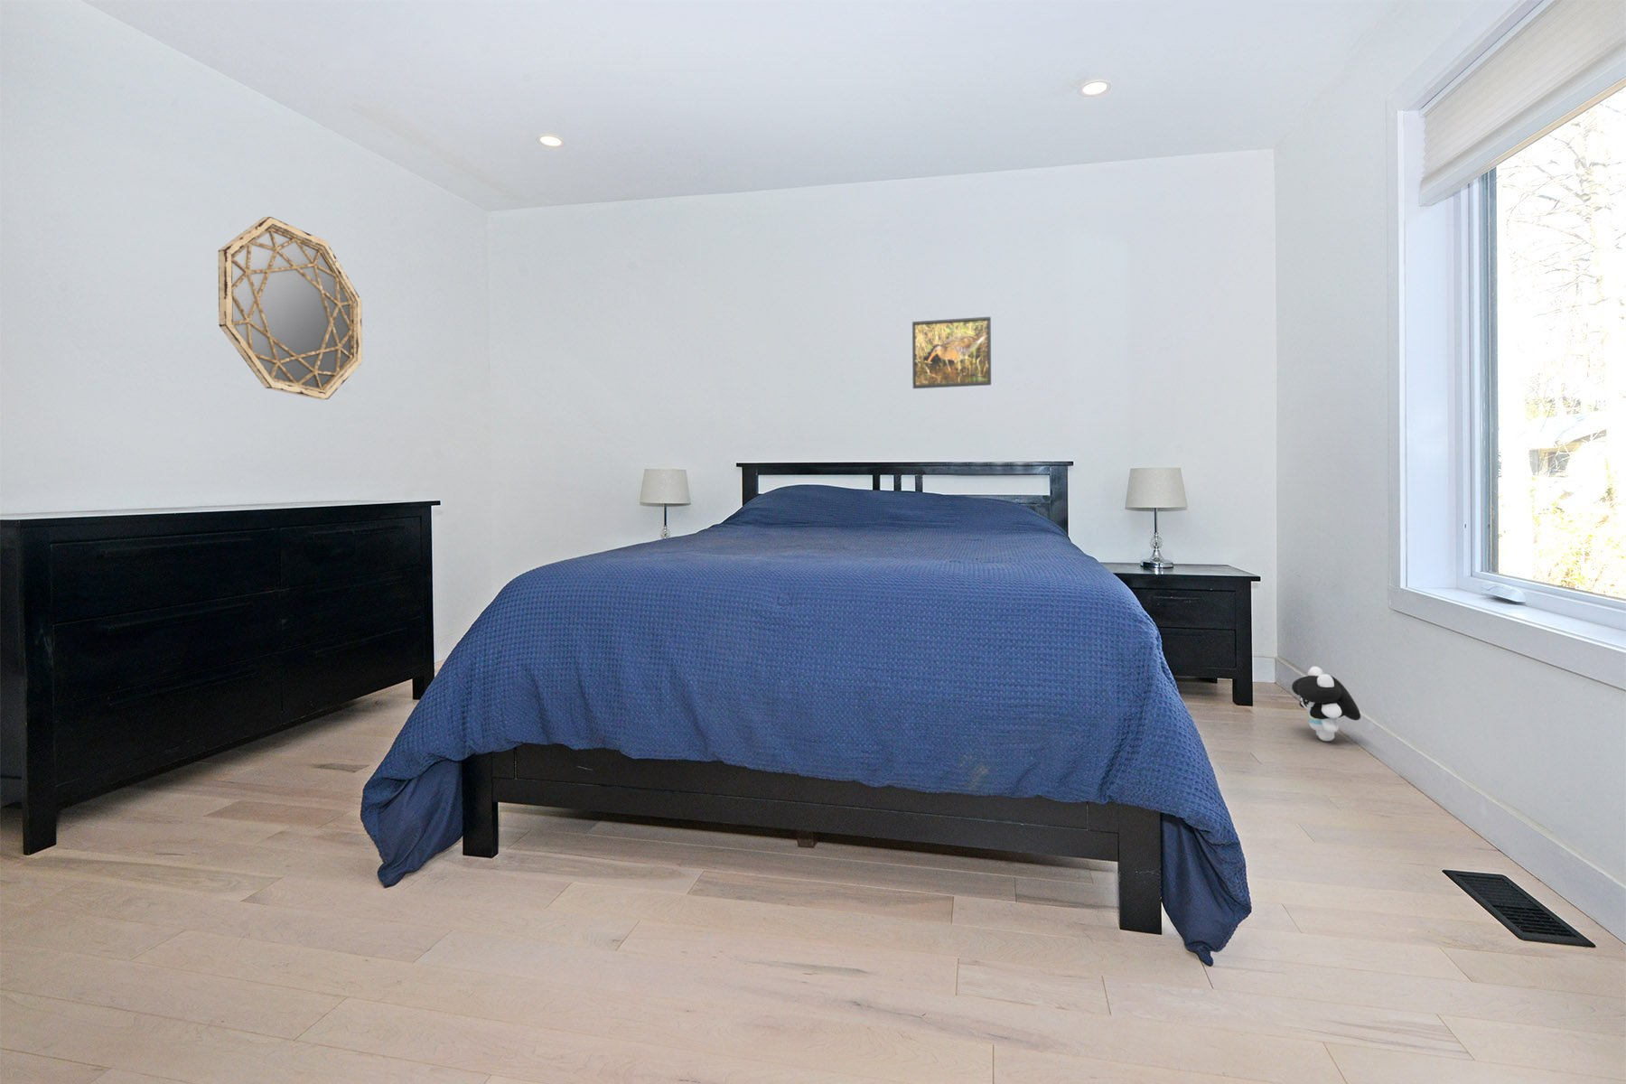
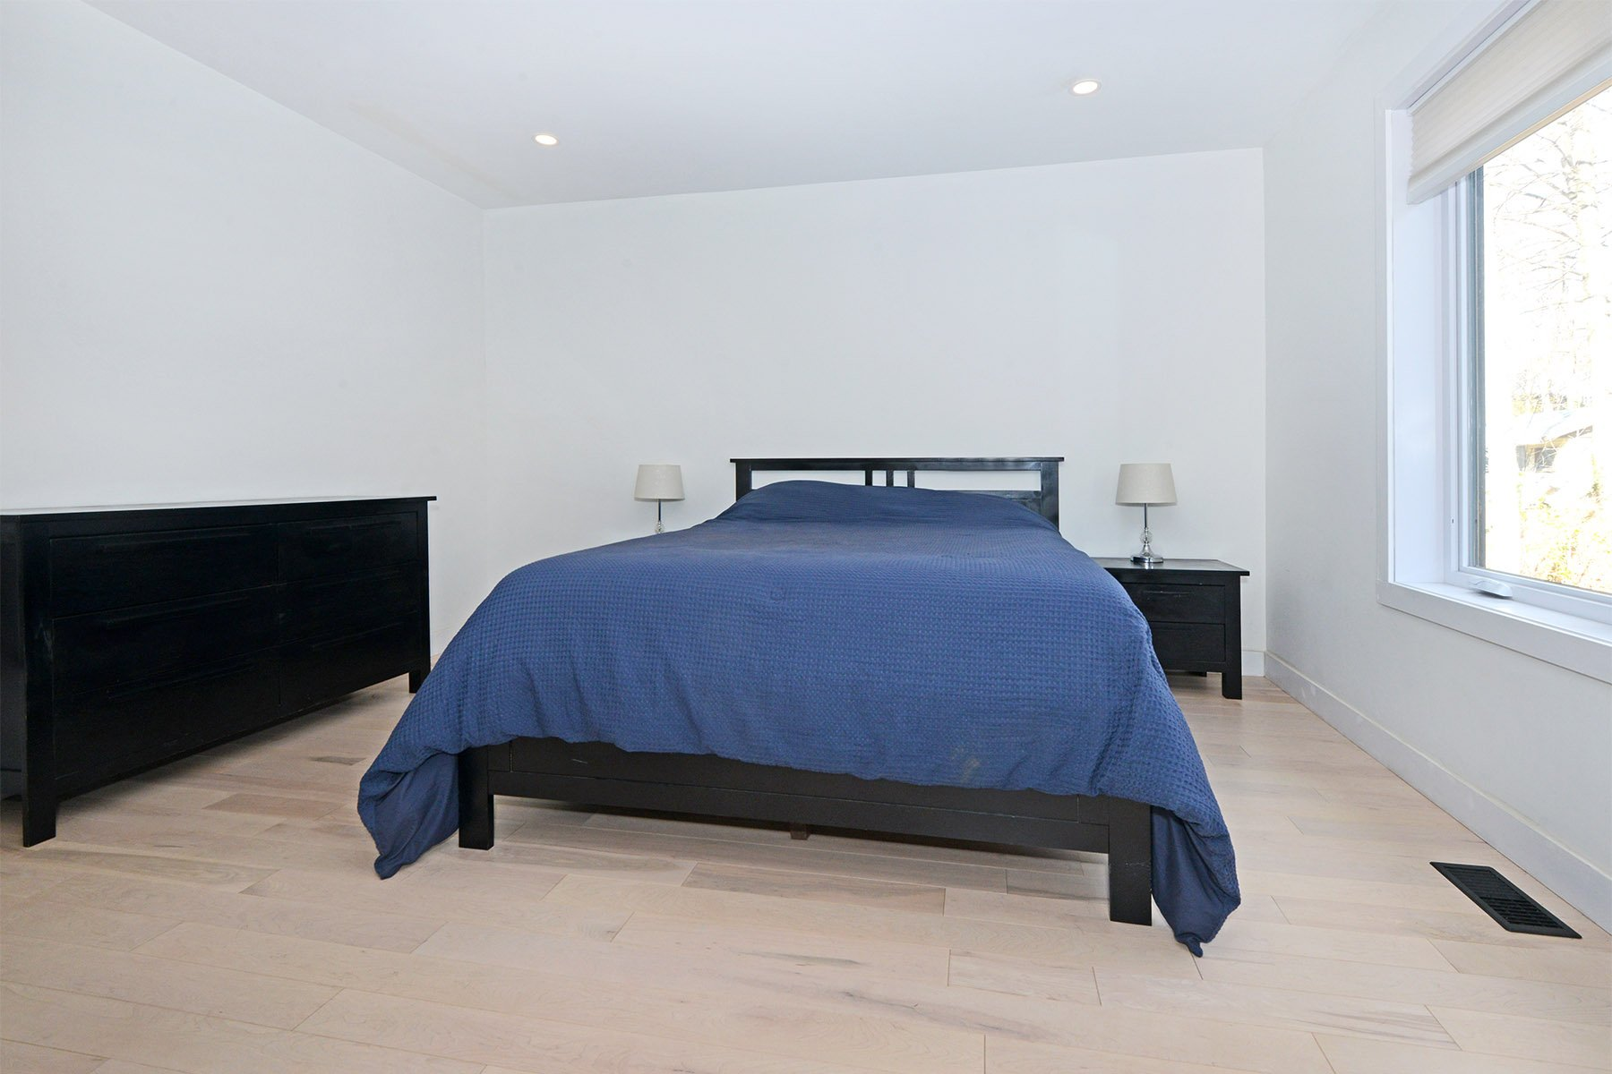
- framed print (951, 352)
- plush toy (1327, 704)
- home mirror (296, 312)
